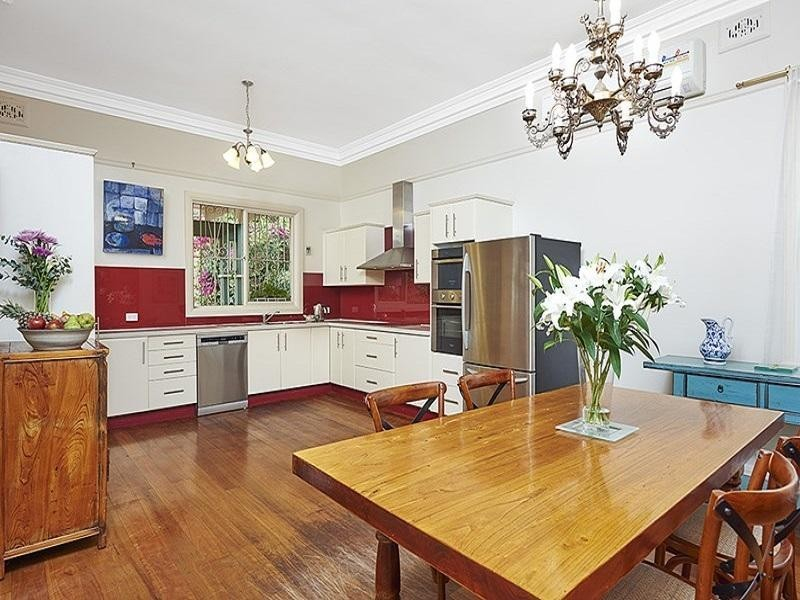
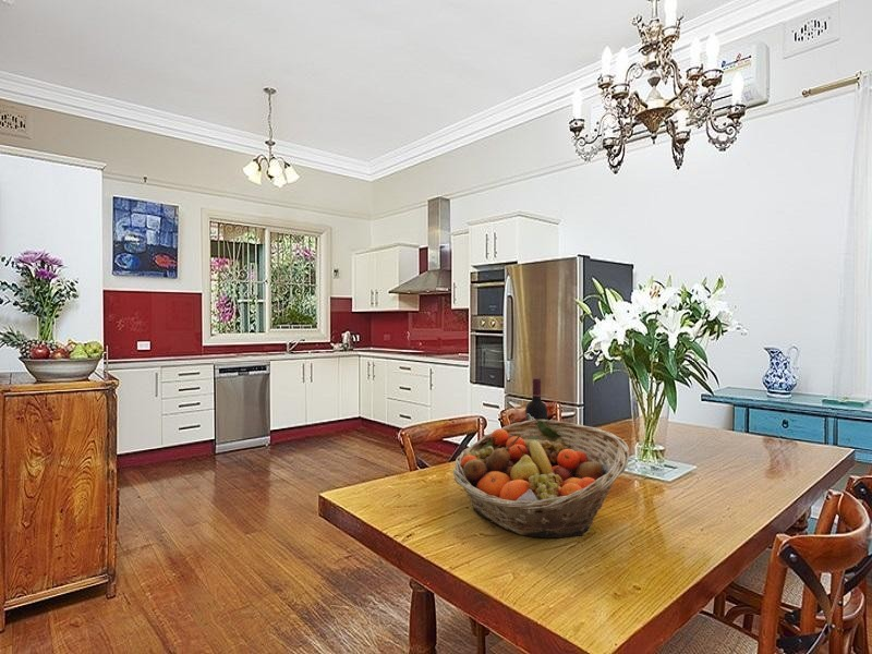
+ wine bottle (536, 419)
+ fruit basket (535, 471)
